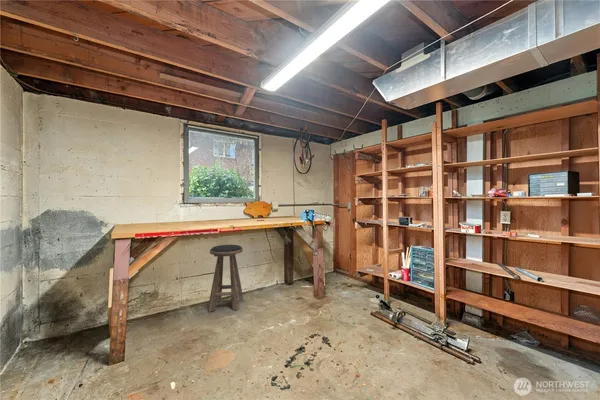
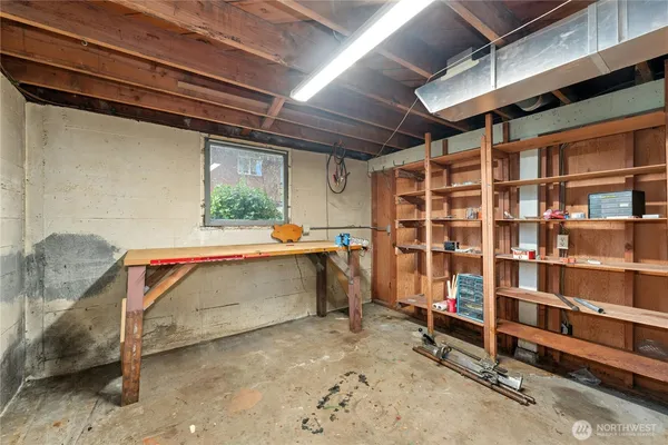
- stool (230, 275)
